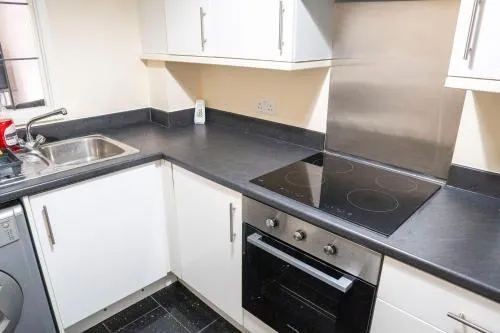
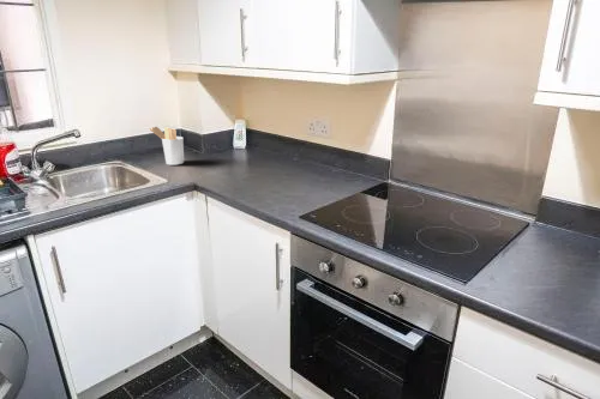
+ utensil holder (167, 144)
